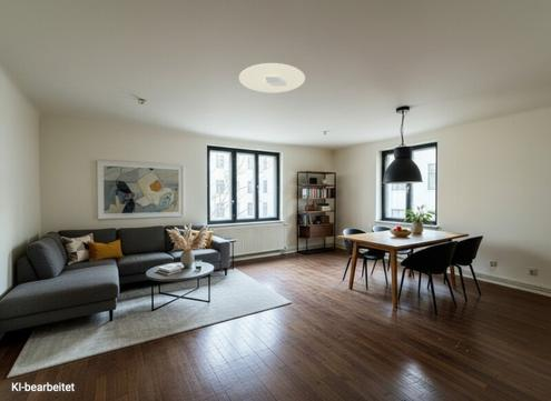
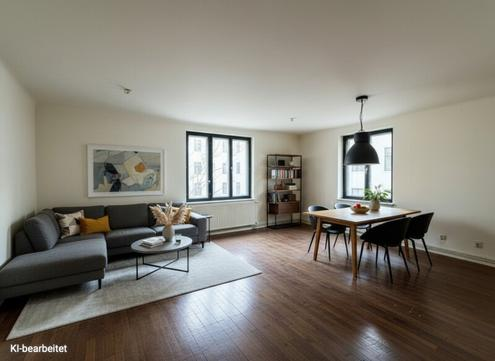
- ceiling light (272, 76)
